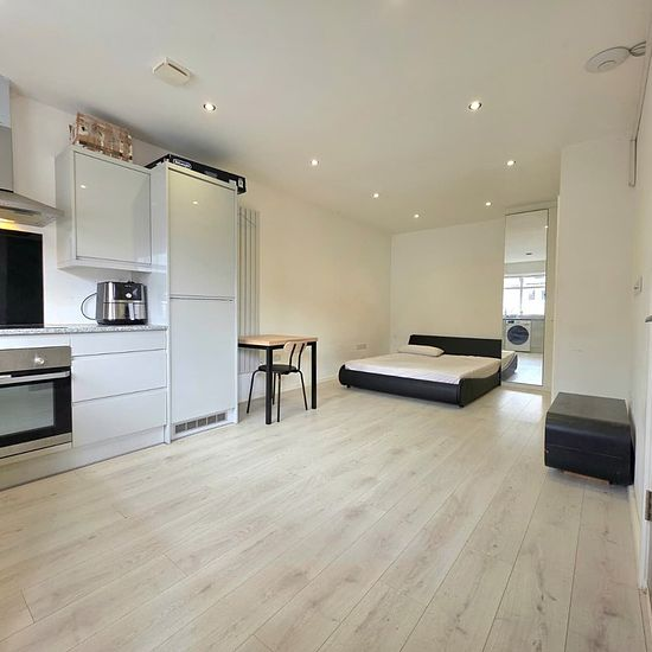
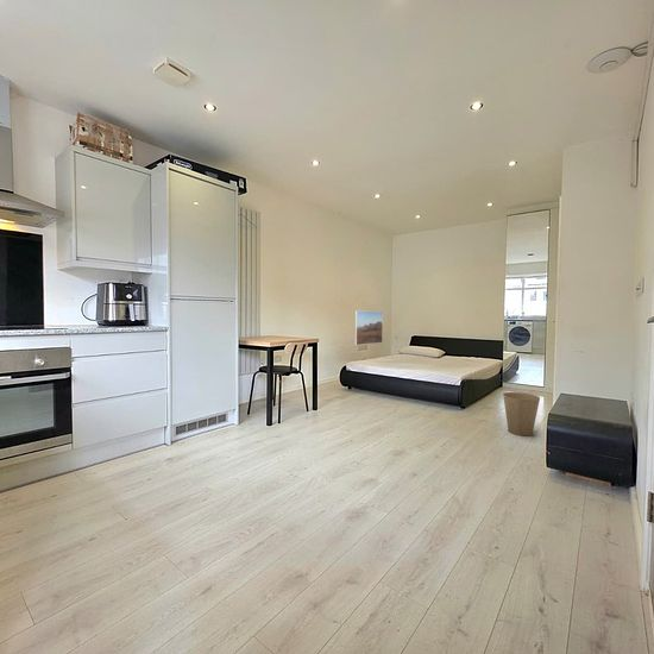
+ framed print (369, 327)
+ trash can (520, 414)
